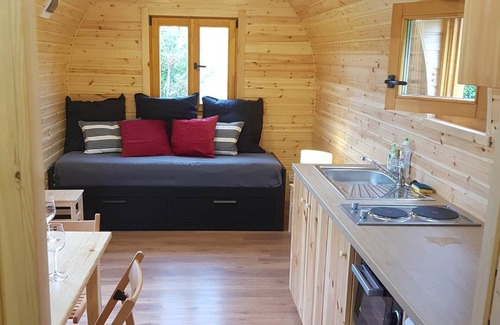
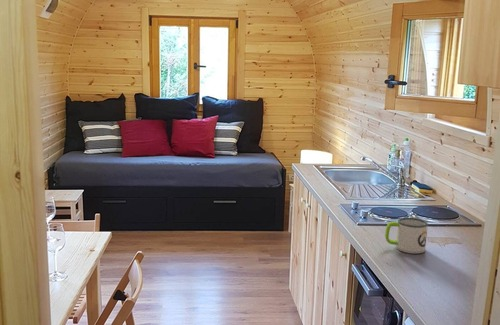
+ mug (405, 234)
